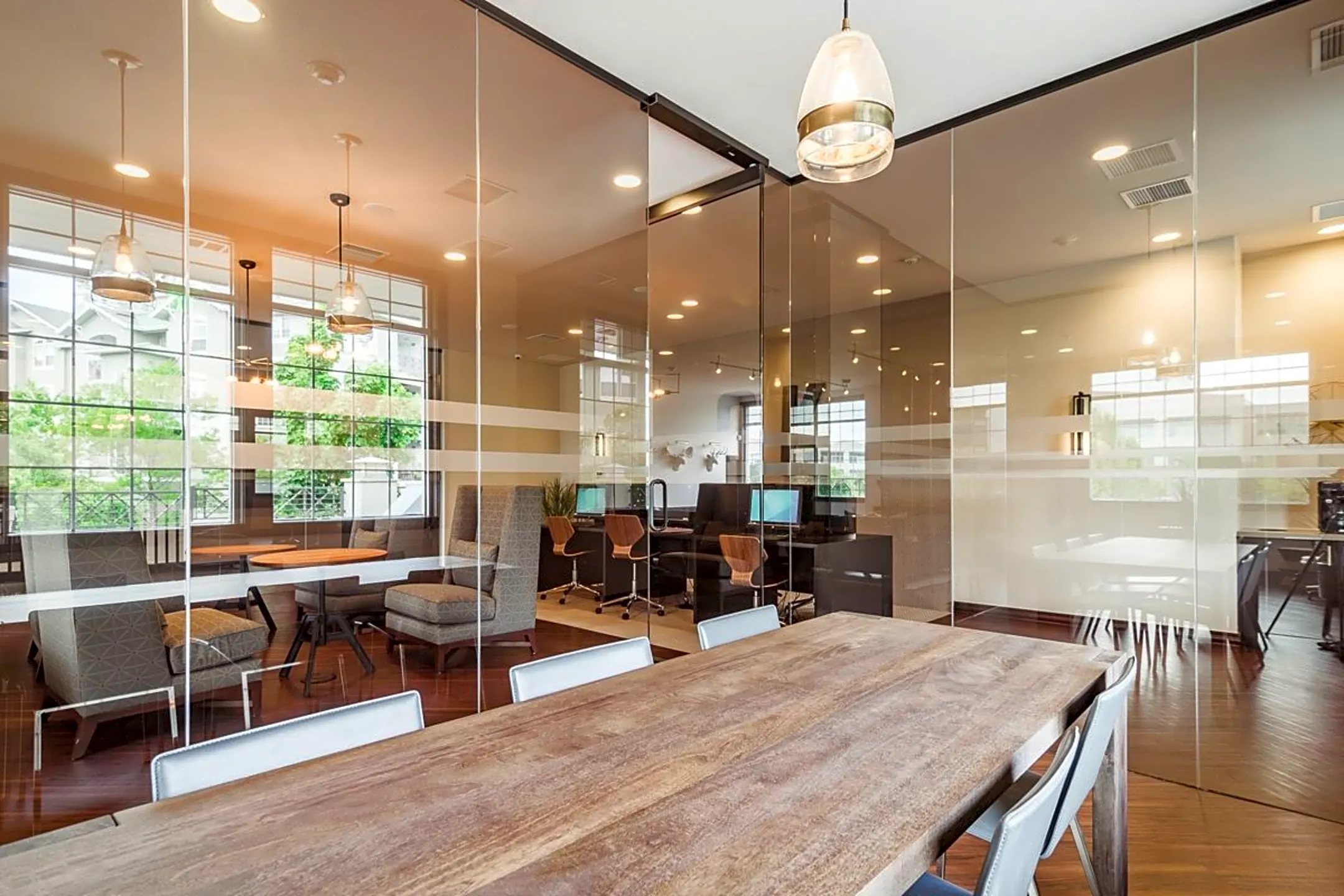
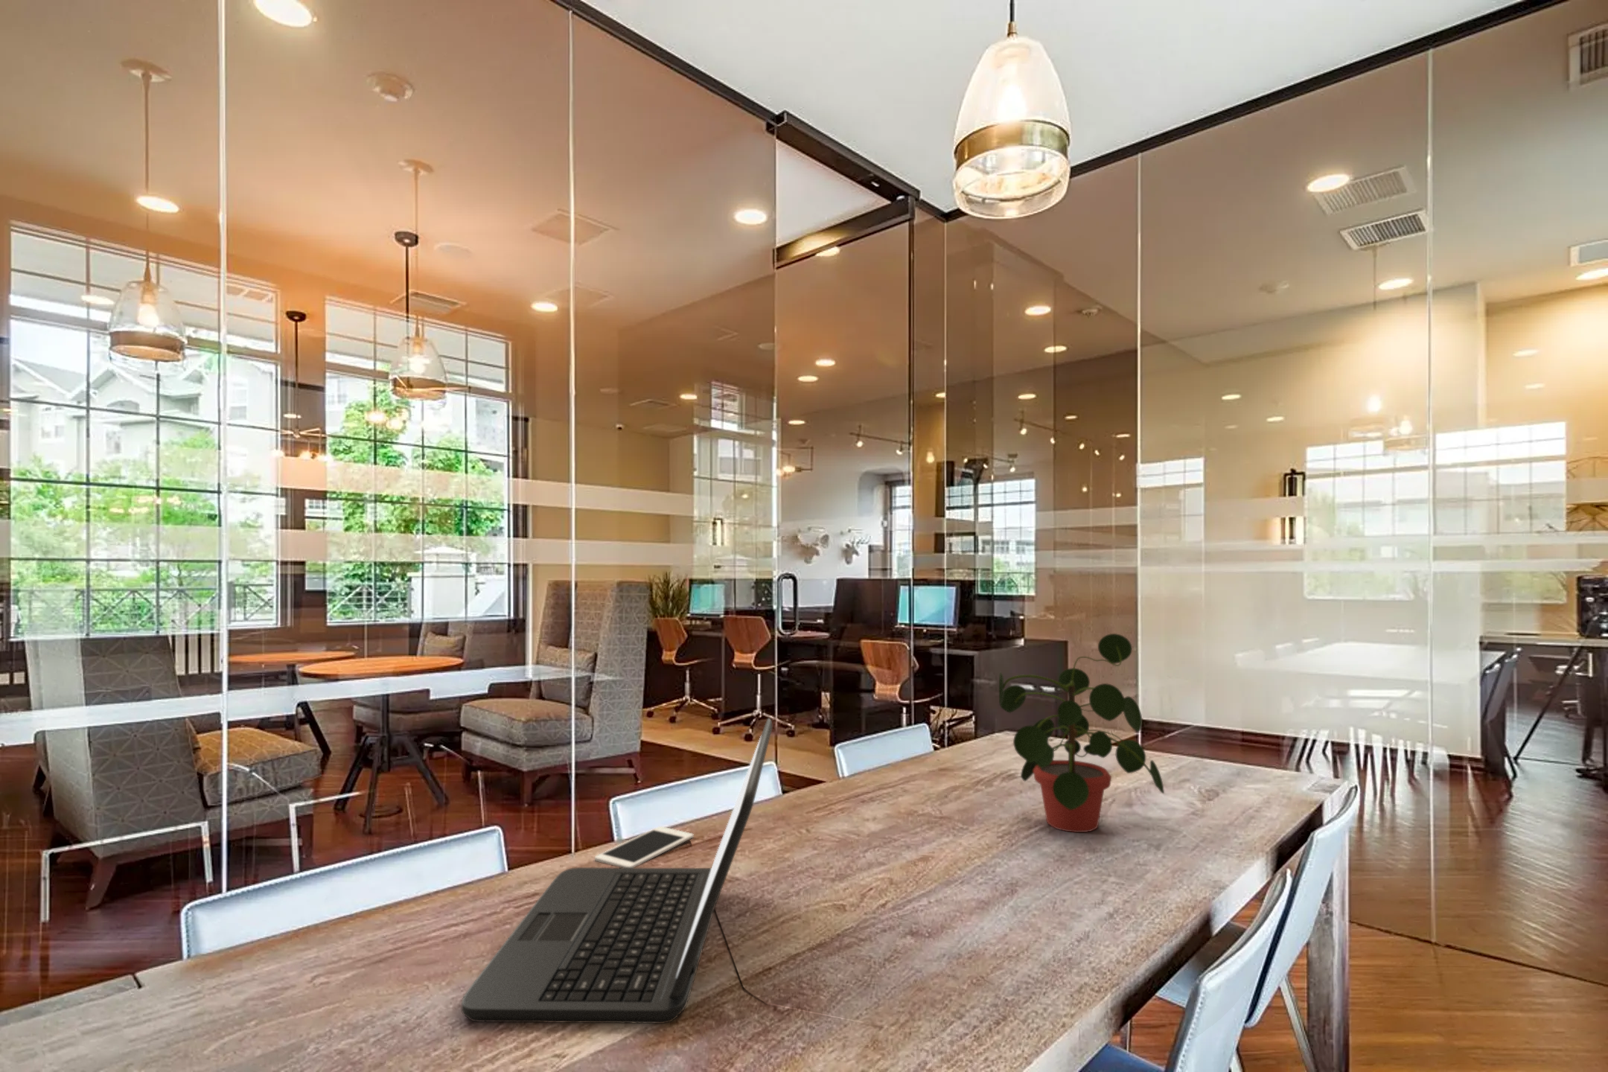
+ laptop (641, 869)
+ potted plant (1076, 727)
+ cell phone (645, 846)
